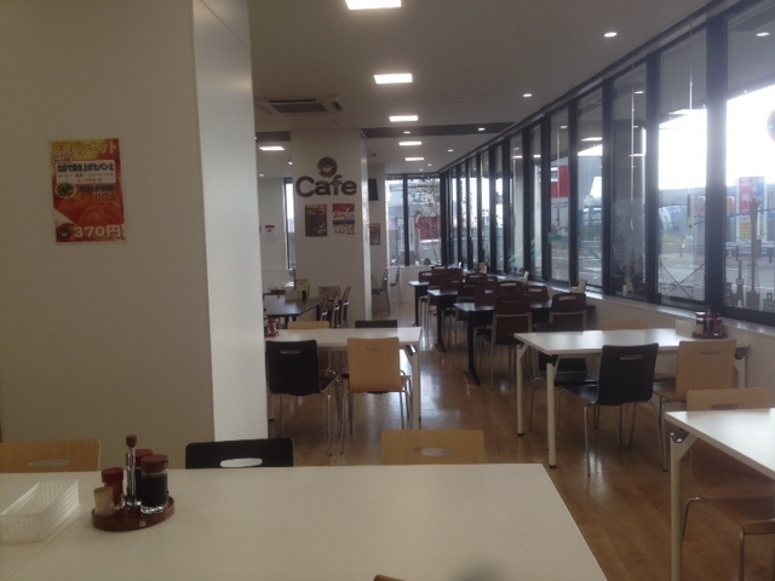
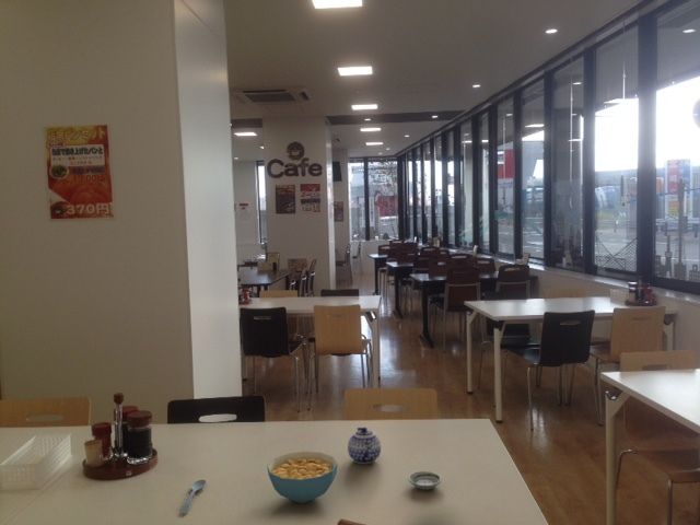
+ cereal bowl (302, 481)
+ spoon (192, 494)
+ teapot (364, 443)
+ saucer (424, 481)
